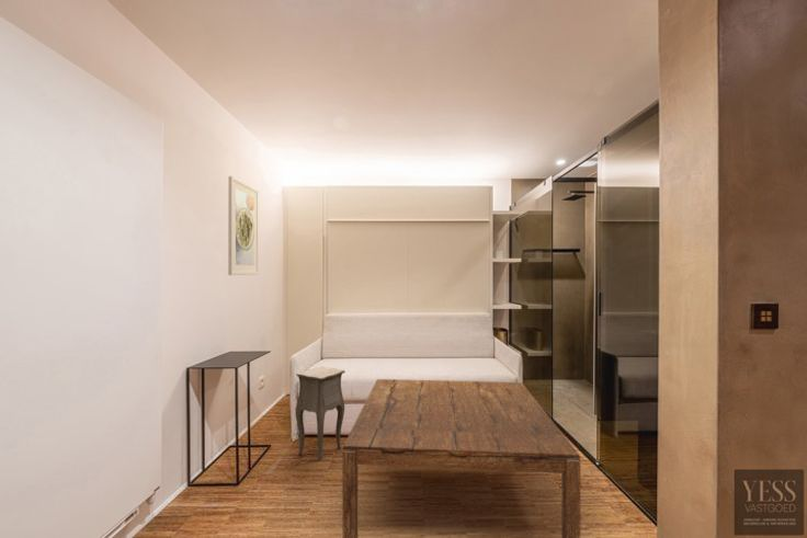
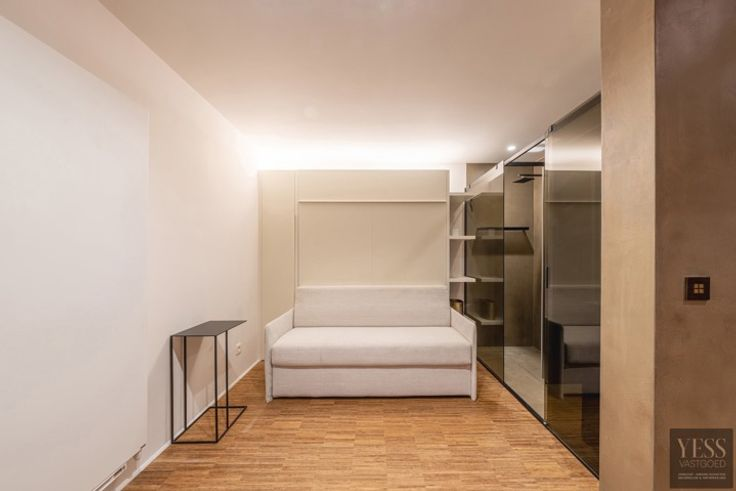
- coffee table (452, 449)
- side table (320, 411)
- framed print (245, 229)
